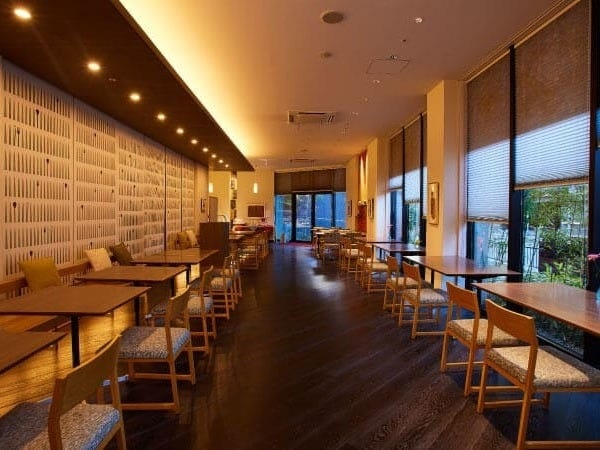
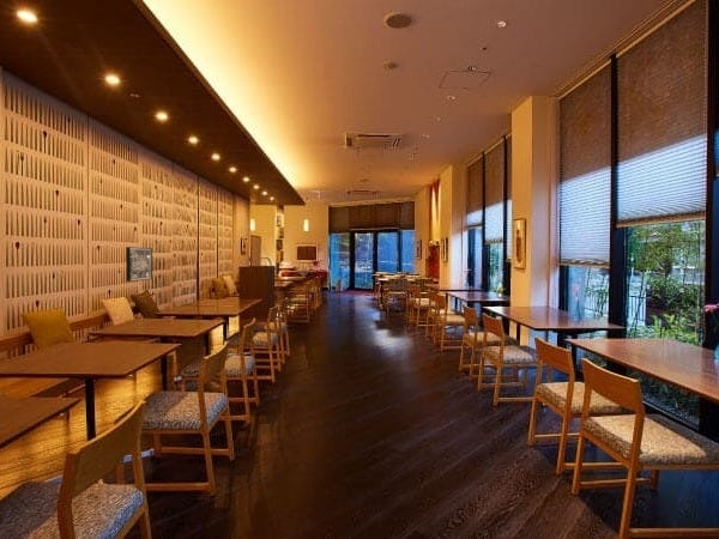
+ wall art (139, 264)
